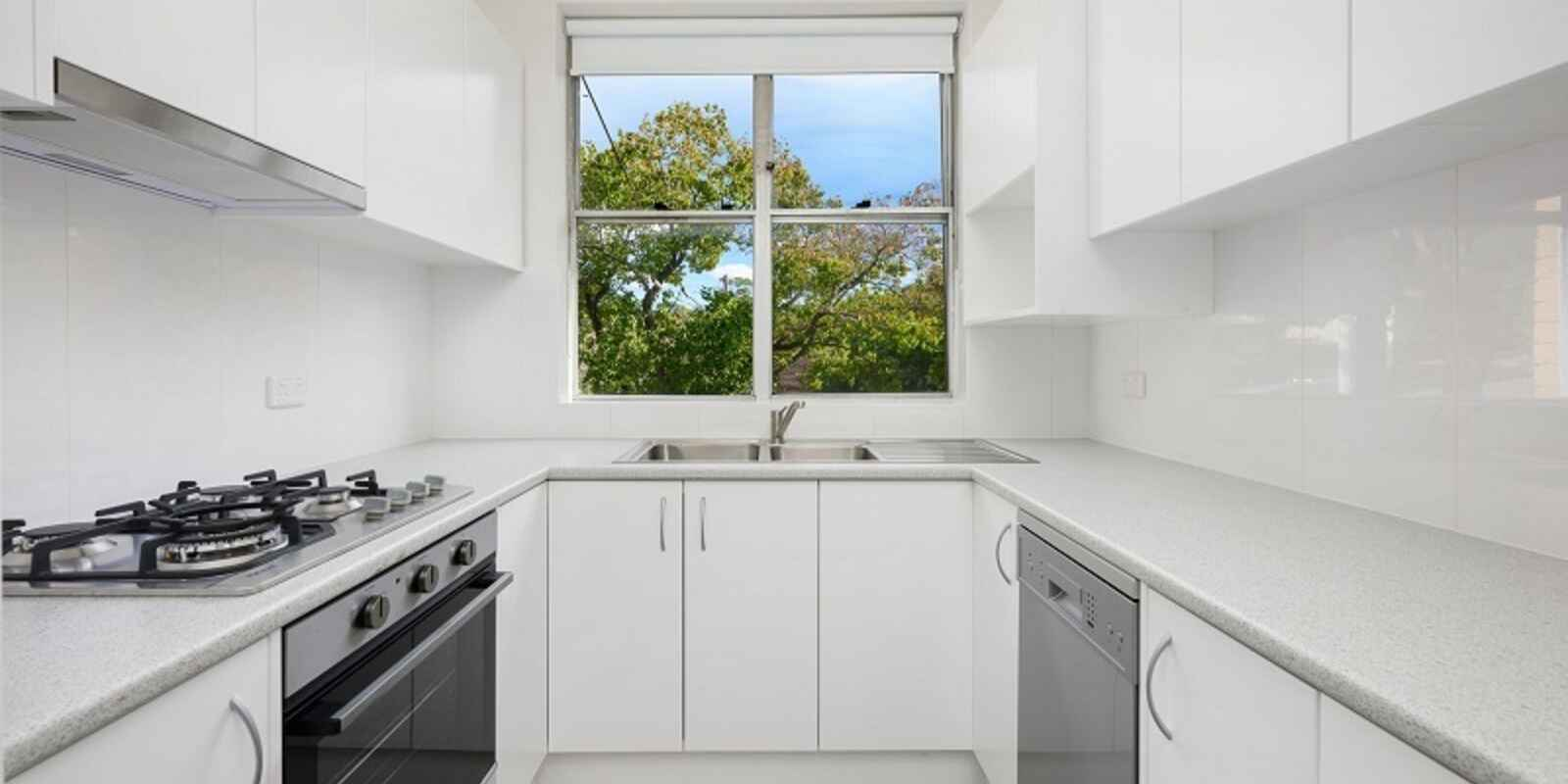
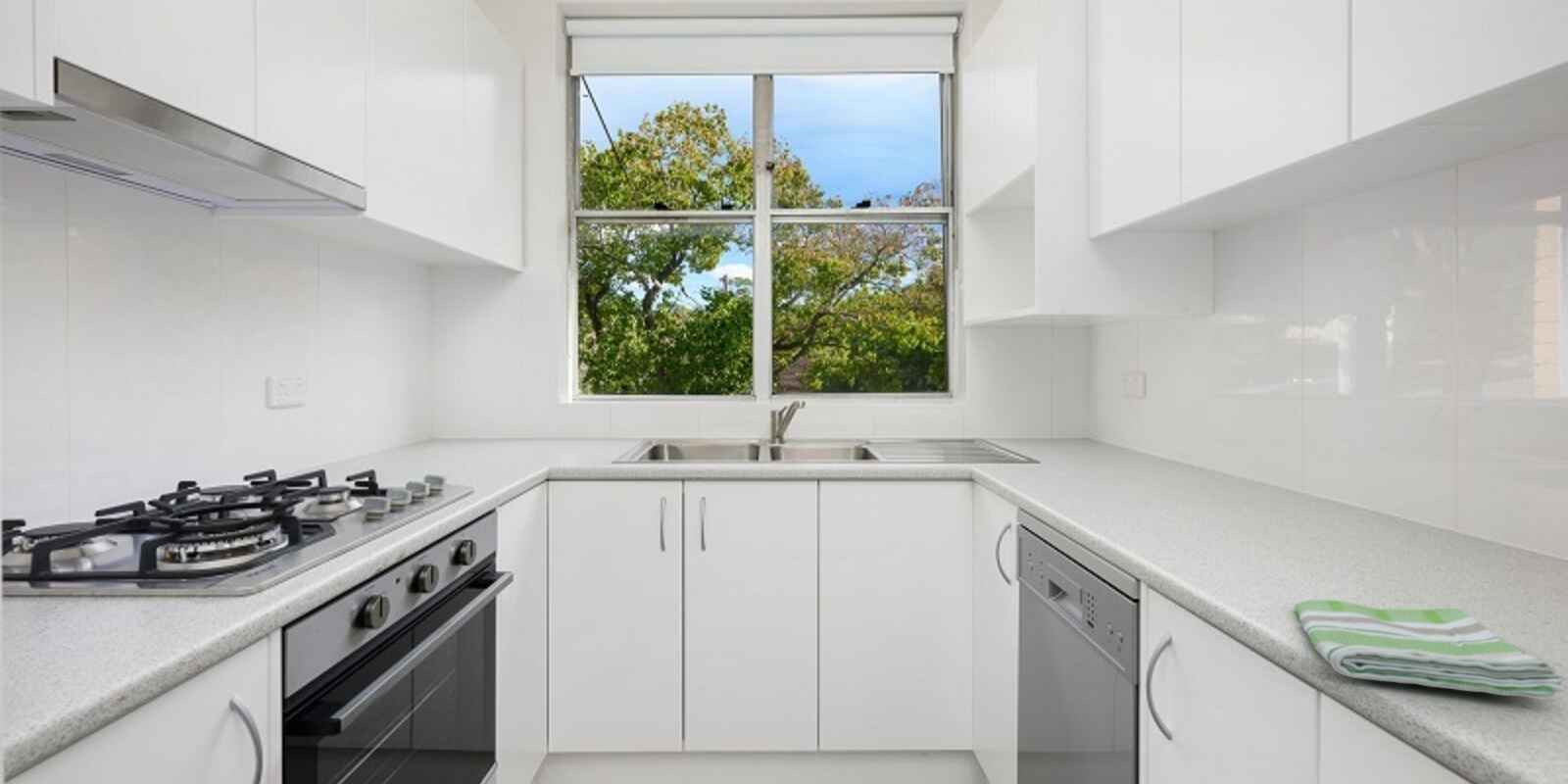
+ dish towel (1405, 635)
